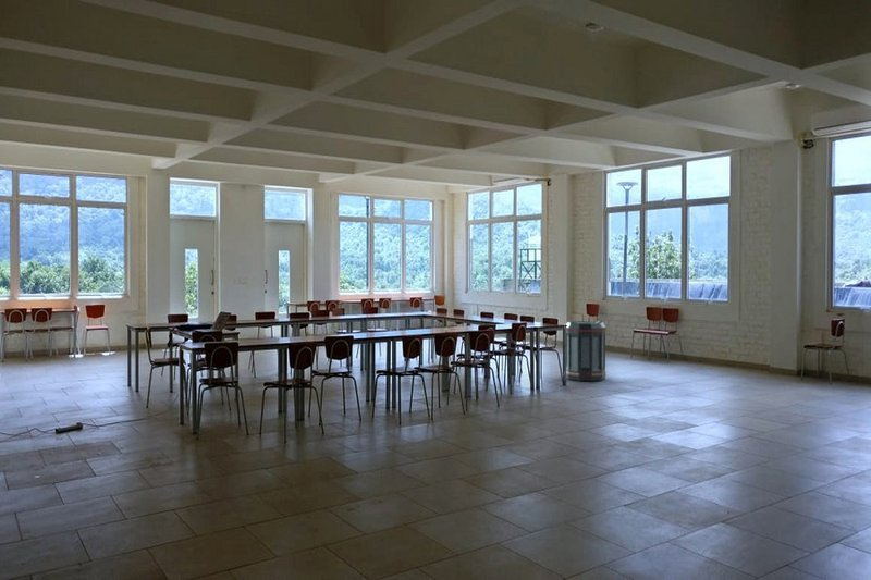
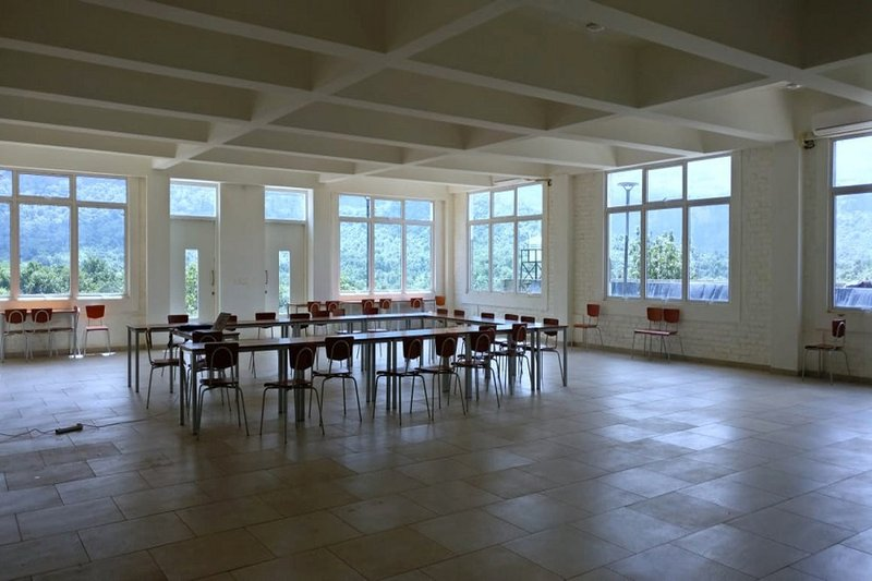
- trash can (585, 349)
